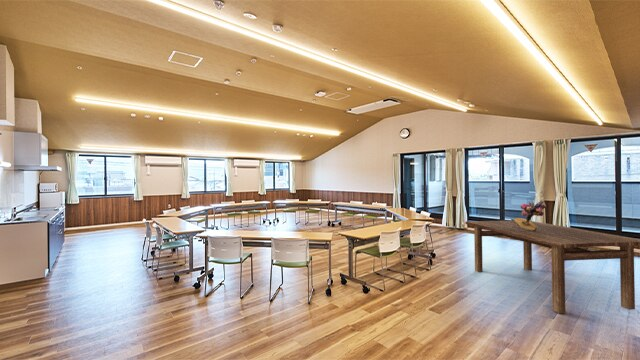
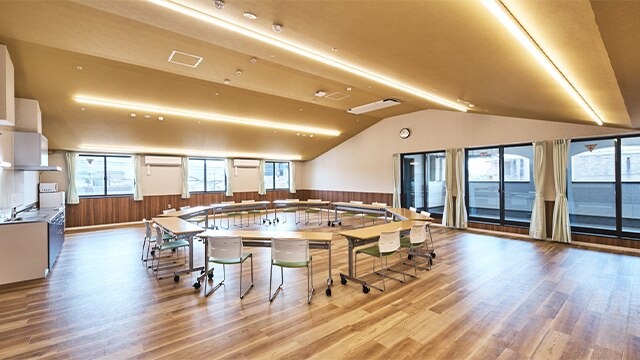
- dining table (531, 257)
- bouquet (527, 214)
